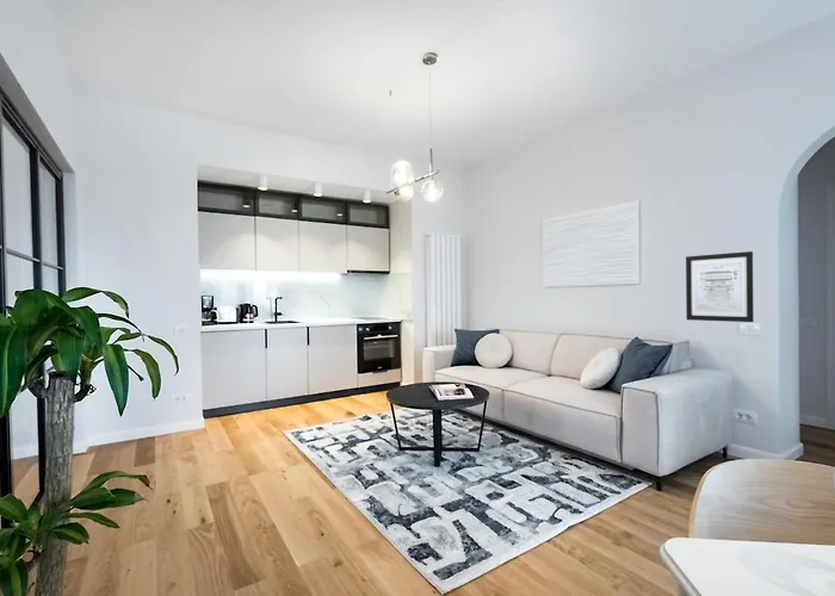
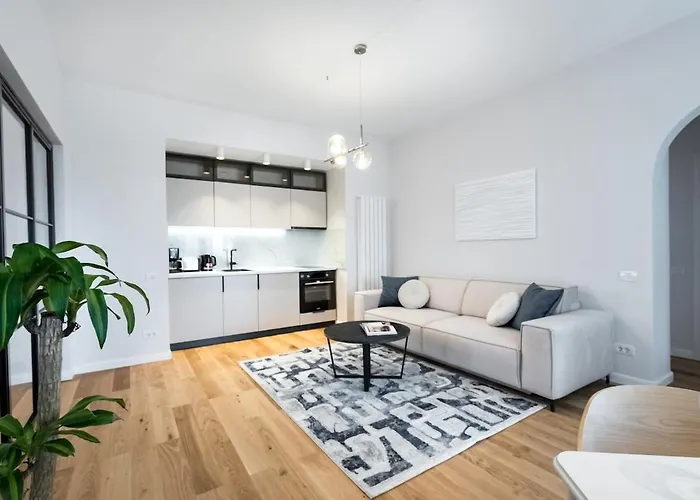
- wall art (717, 287)
